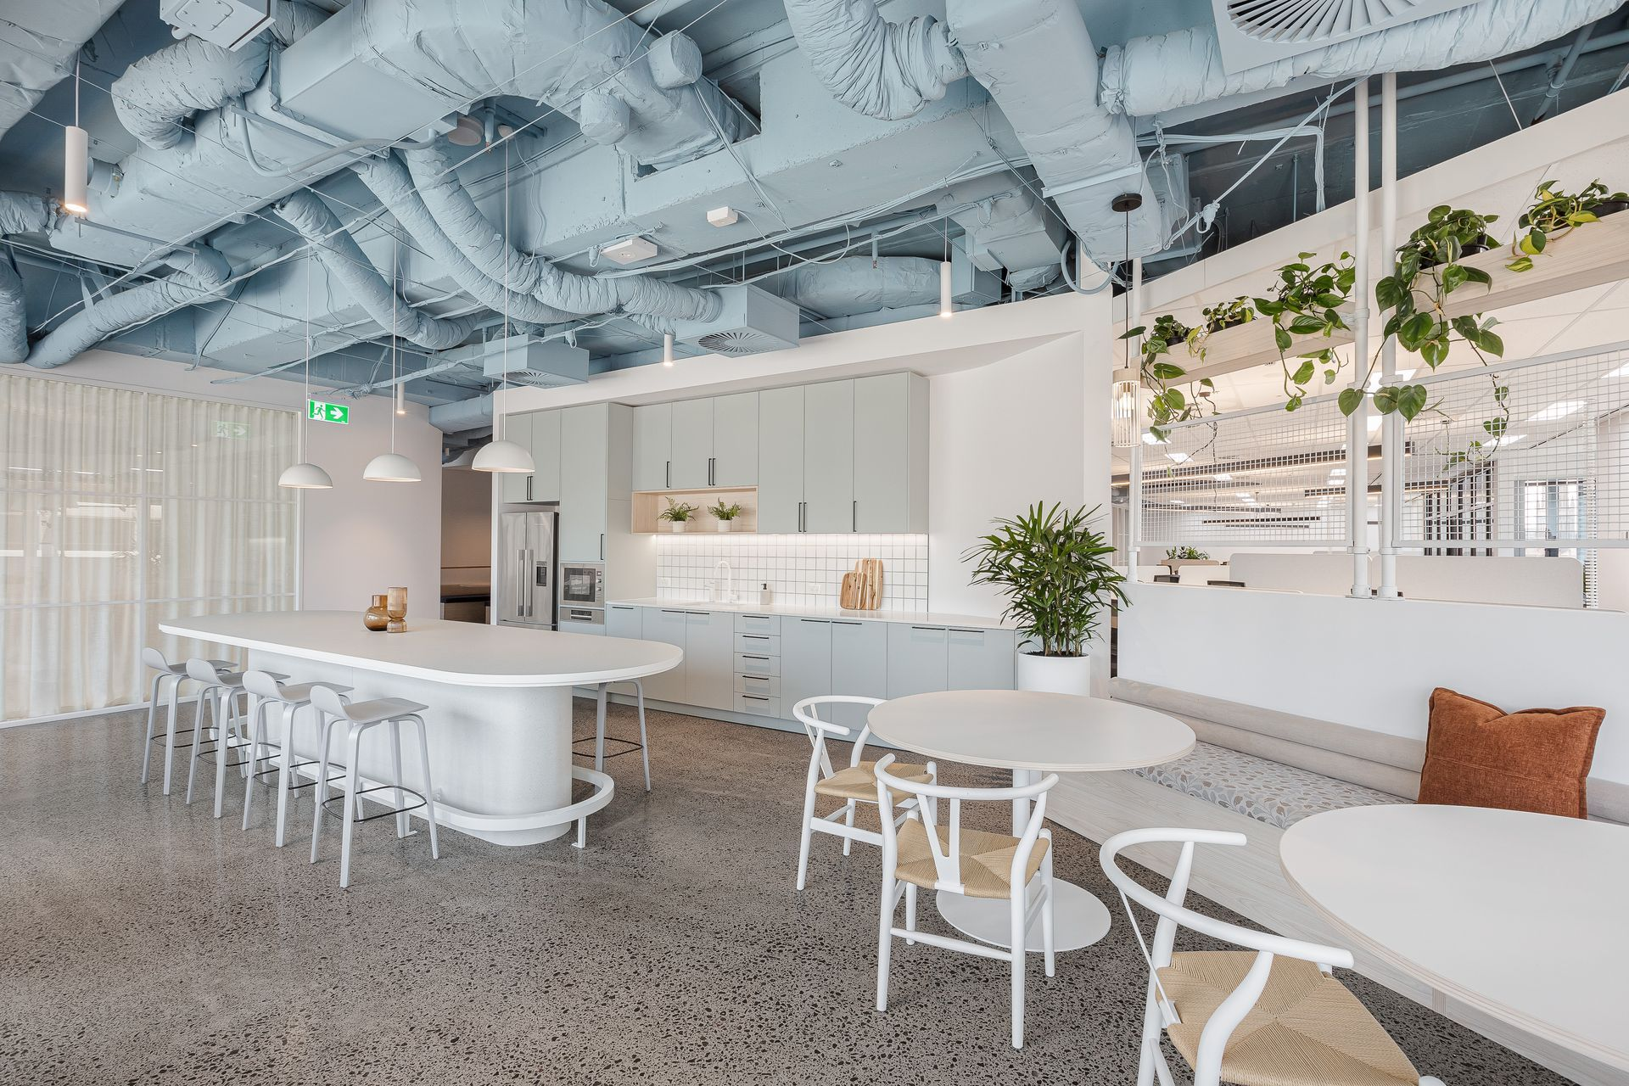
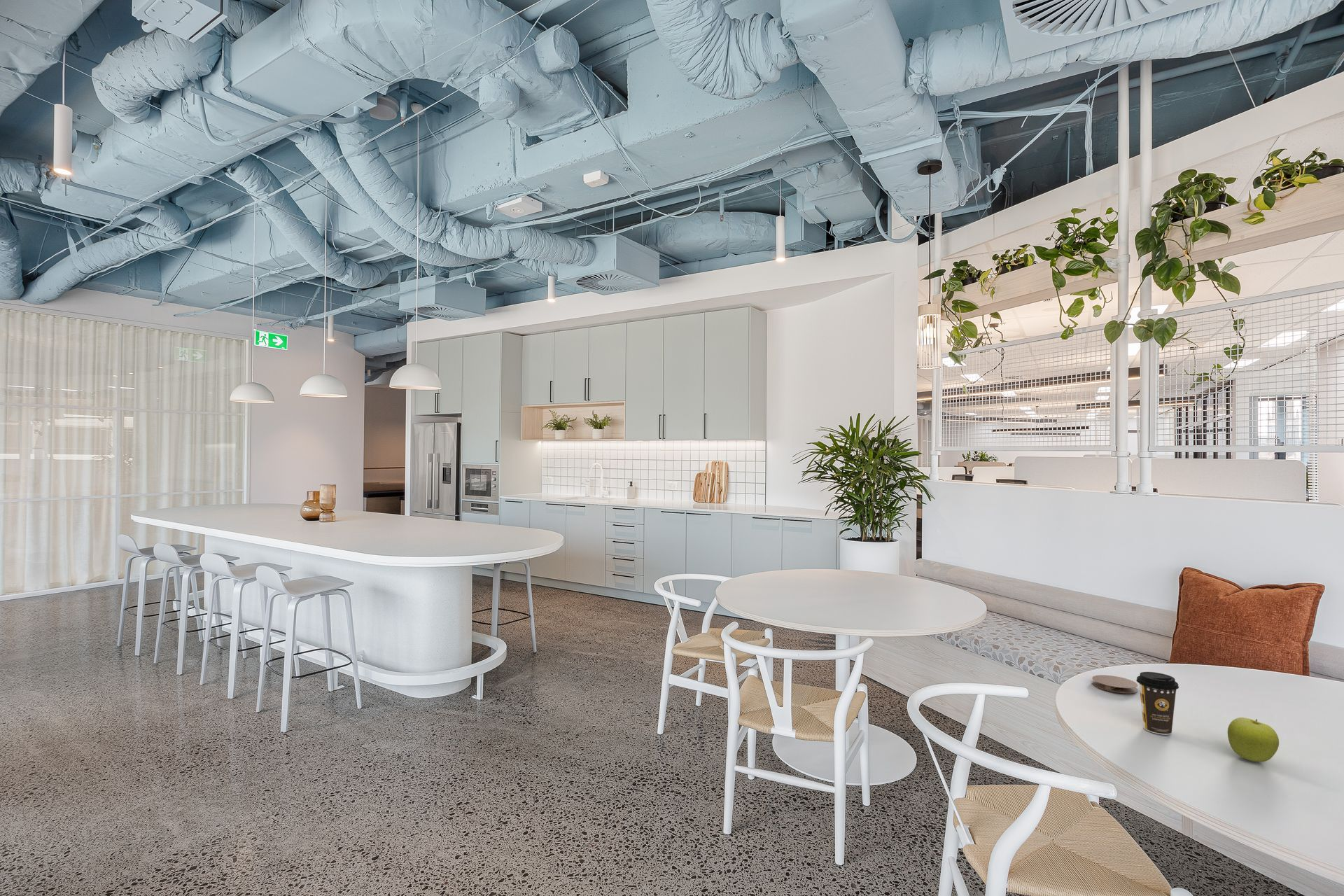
+ coffee cup (1157, 703)
+ fruit (1253, 739)
+ coaster (1114, 684)
